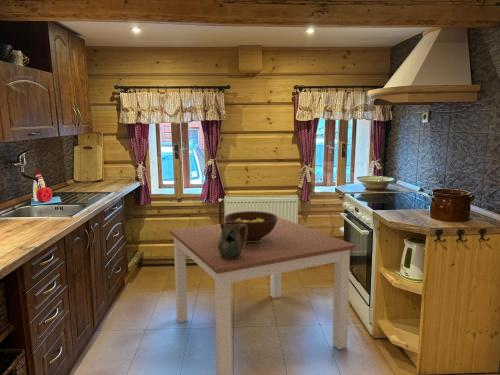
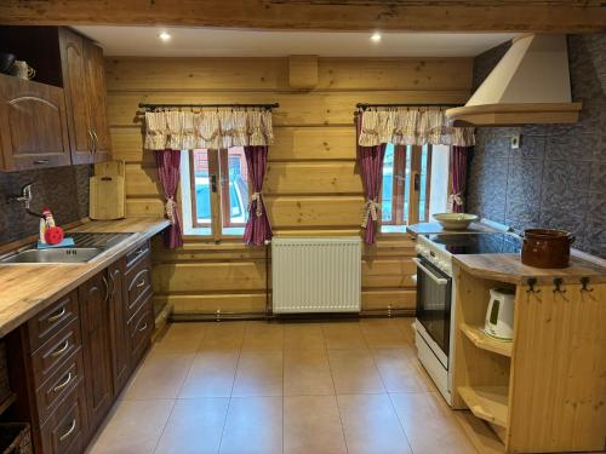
- dining table (251, 278)
- ceramic pitcher (233, 239)
- fruit bowl (250, 228)
